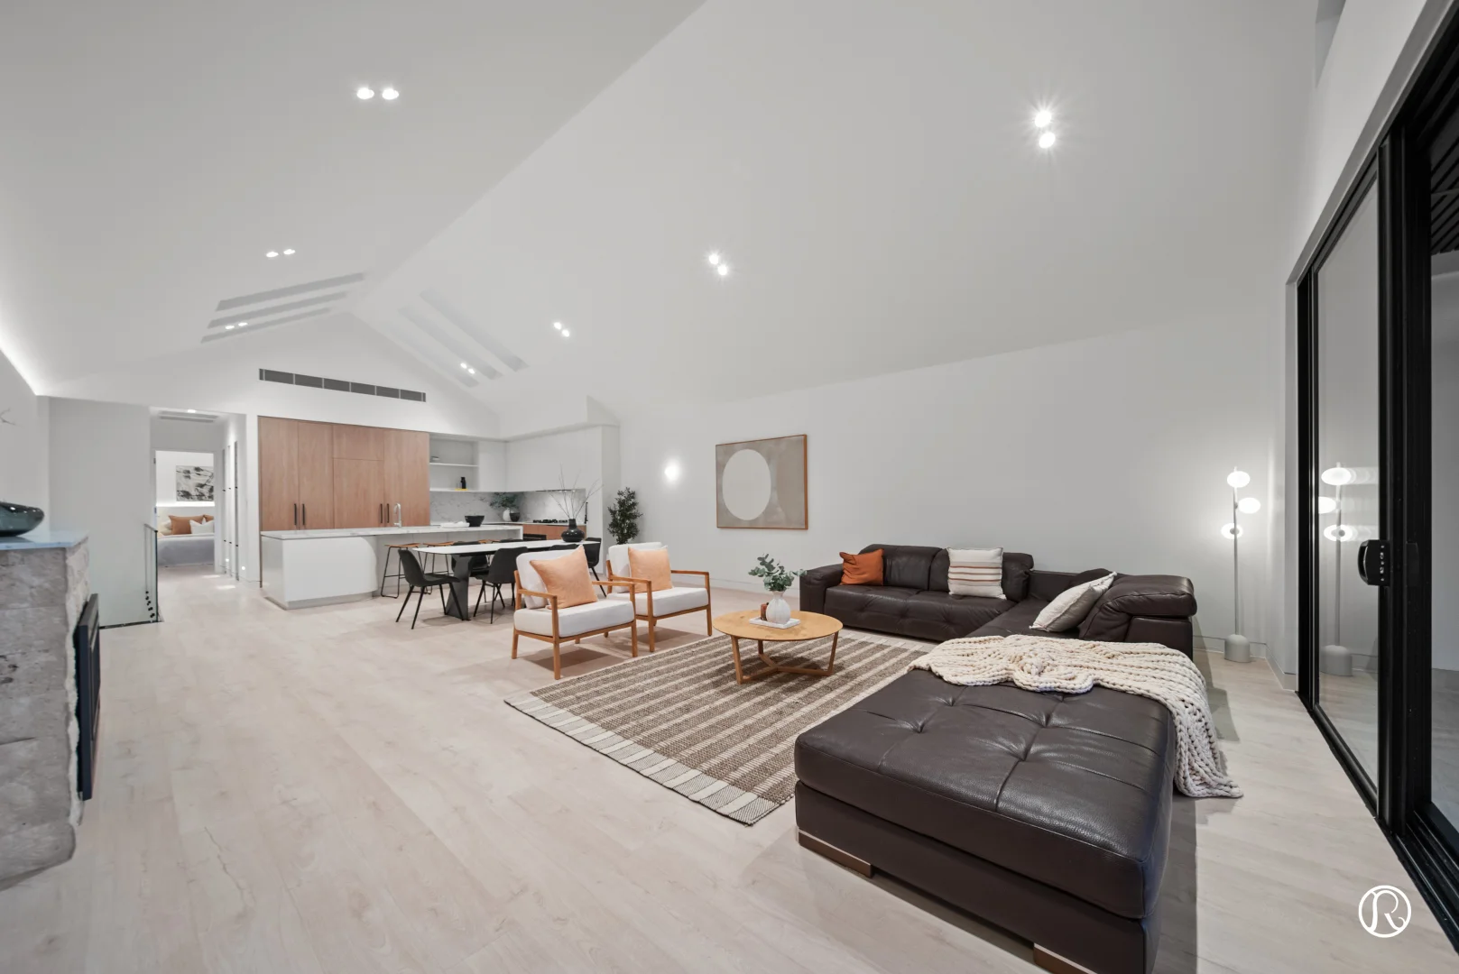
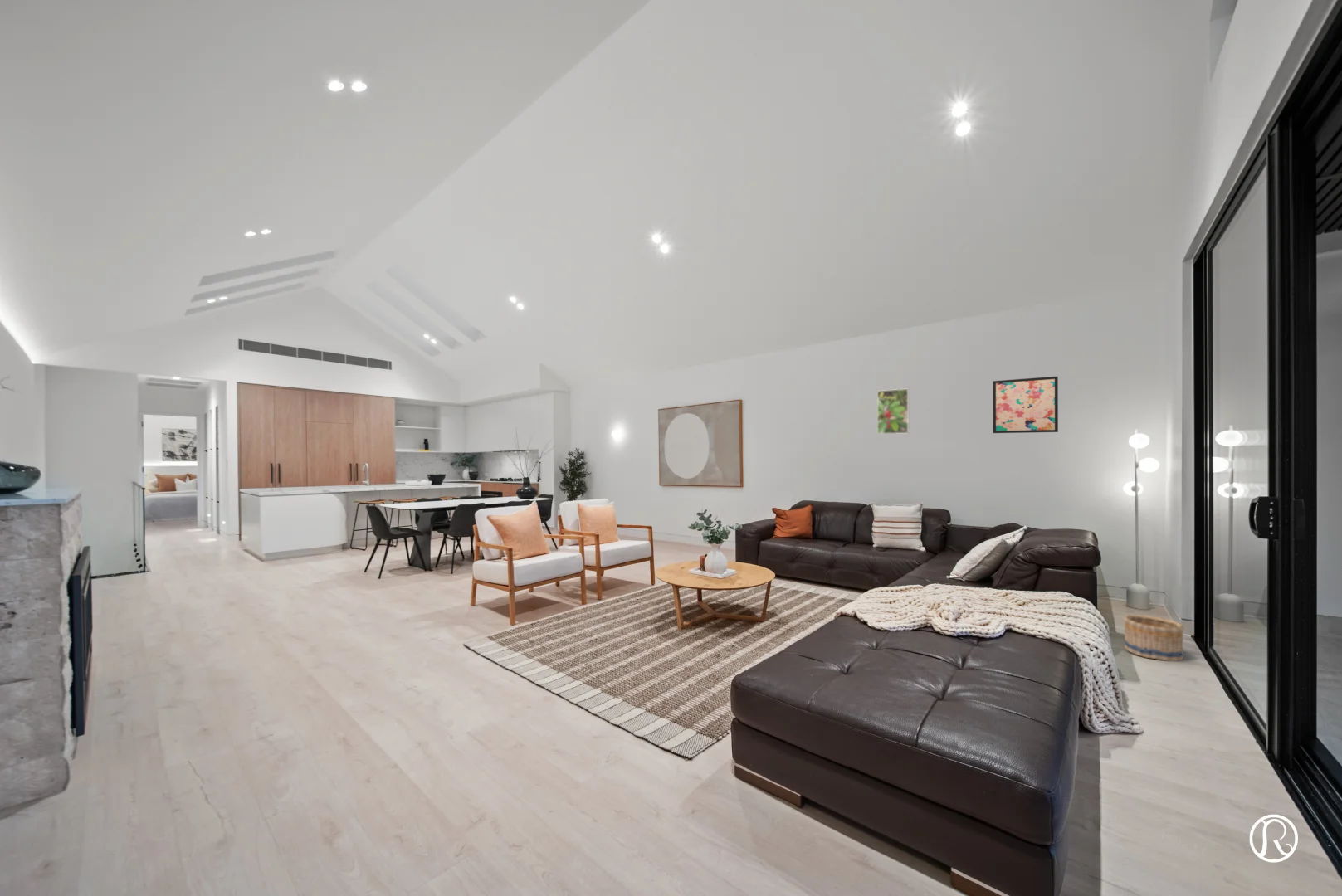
+ basket (1153, 636)
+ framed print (892, 411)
+ wall art (1024, 406)
